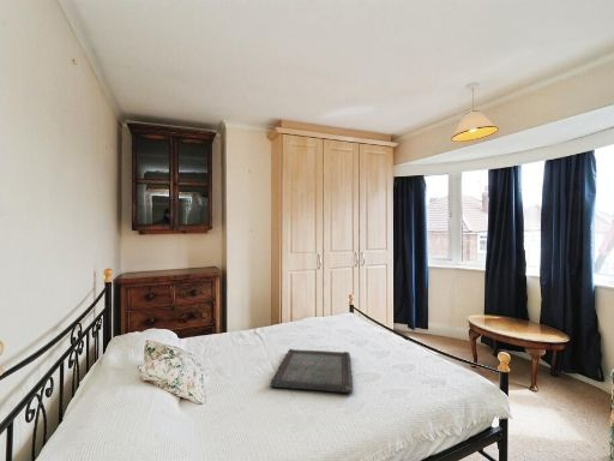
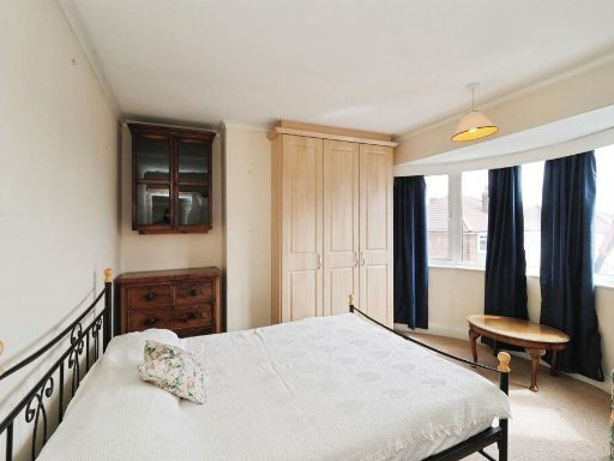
- serving tray (315, 367)
